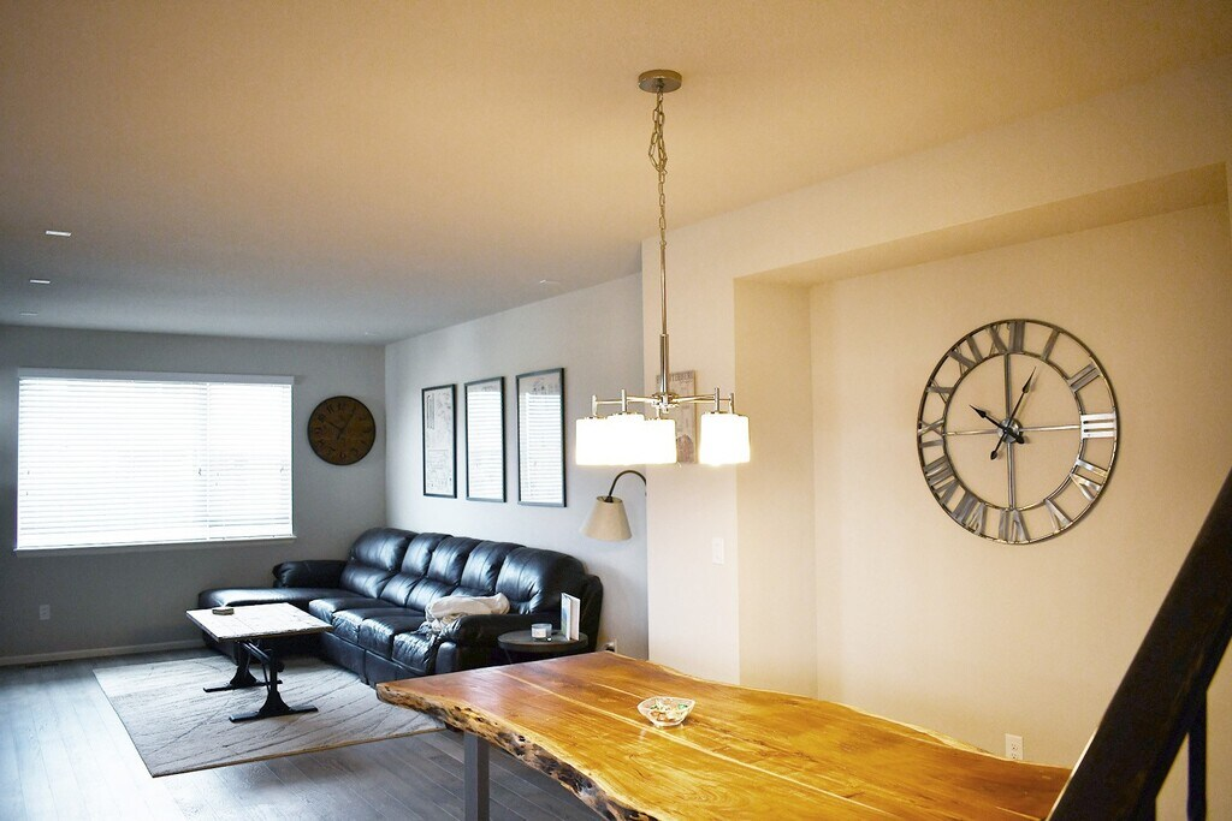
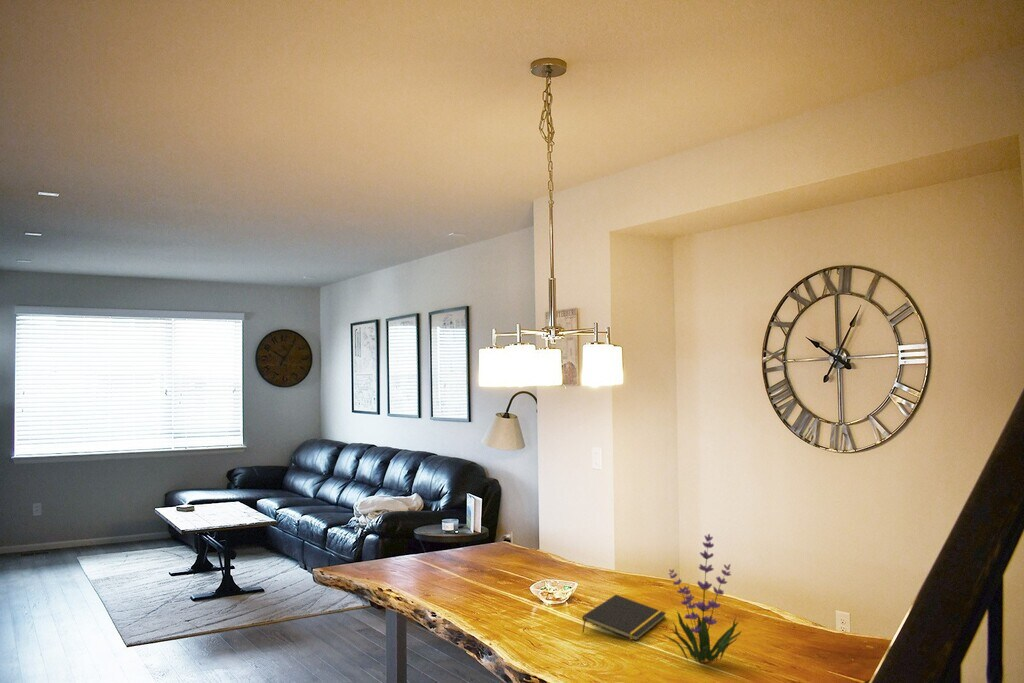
+ notepad (625, 616)
+ plant (703, 600)
